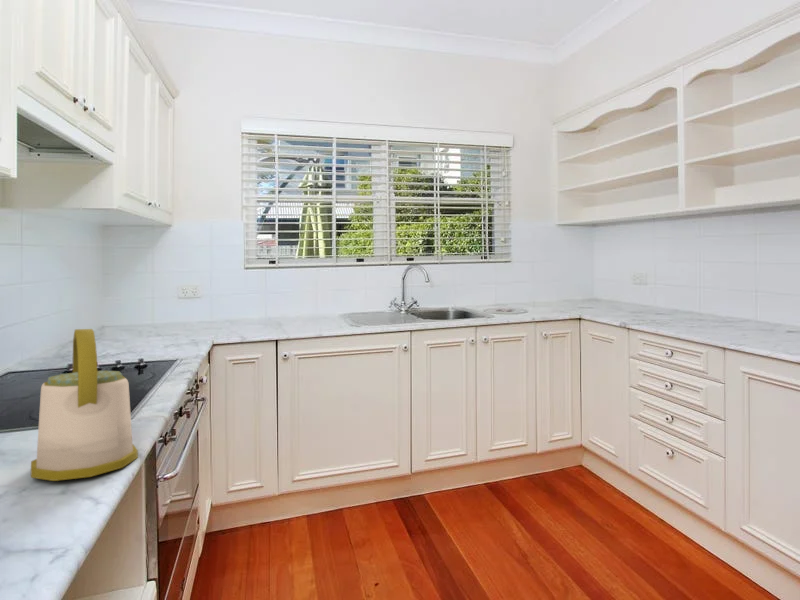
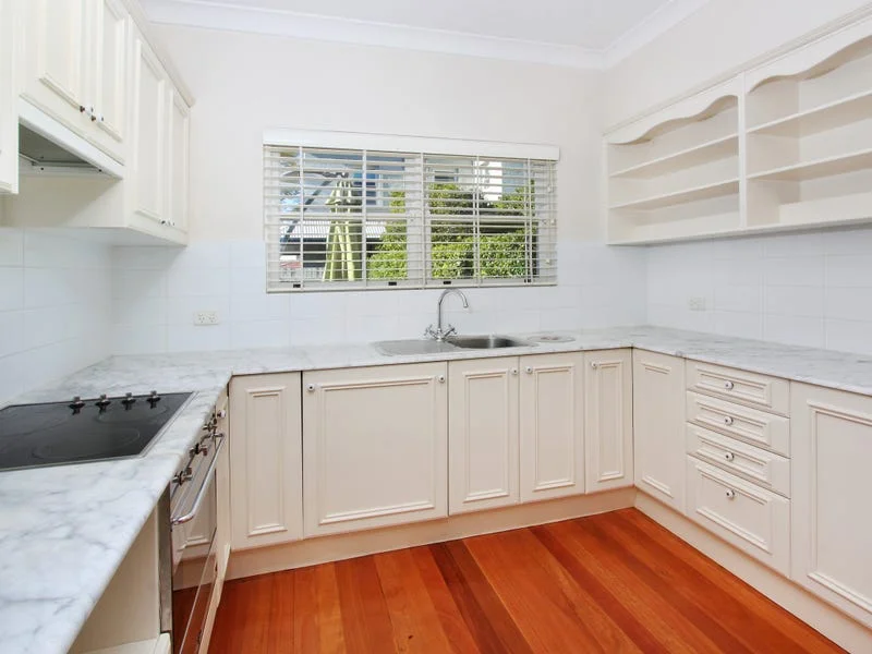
- kettle (85, 394)
